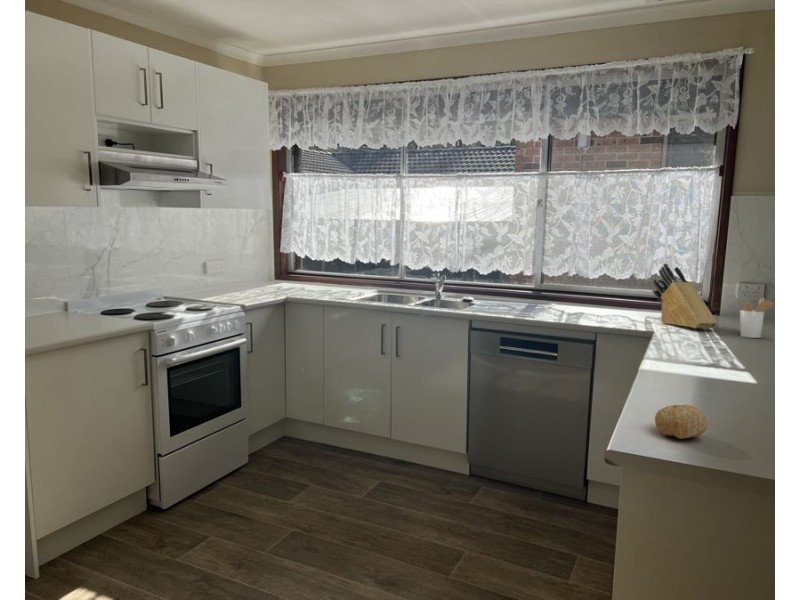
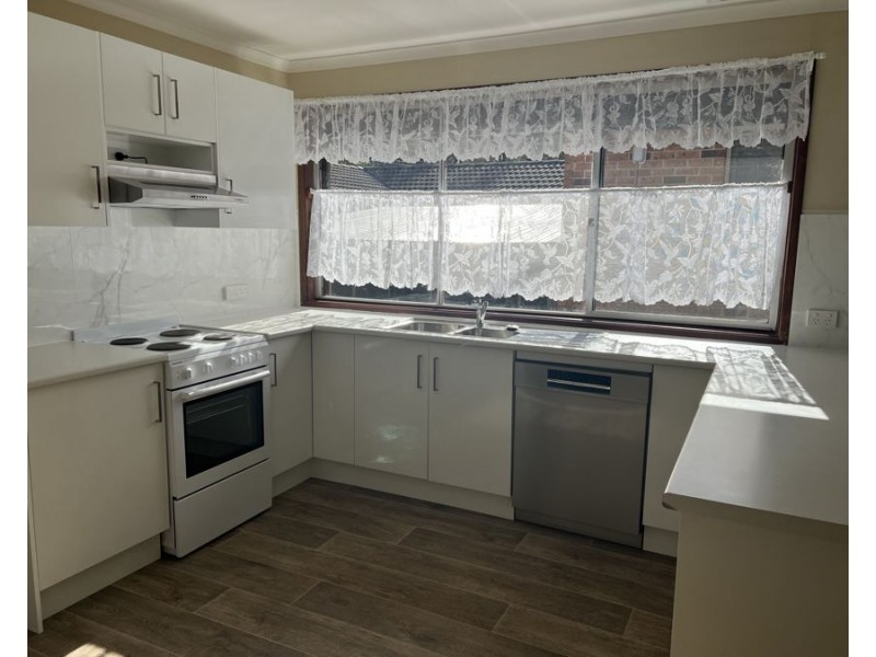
- knife block (682, 294)
- utensil holder (756, 317)
- fruit (681, 420)
